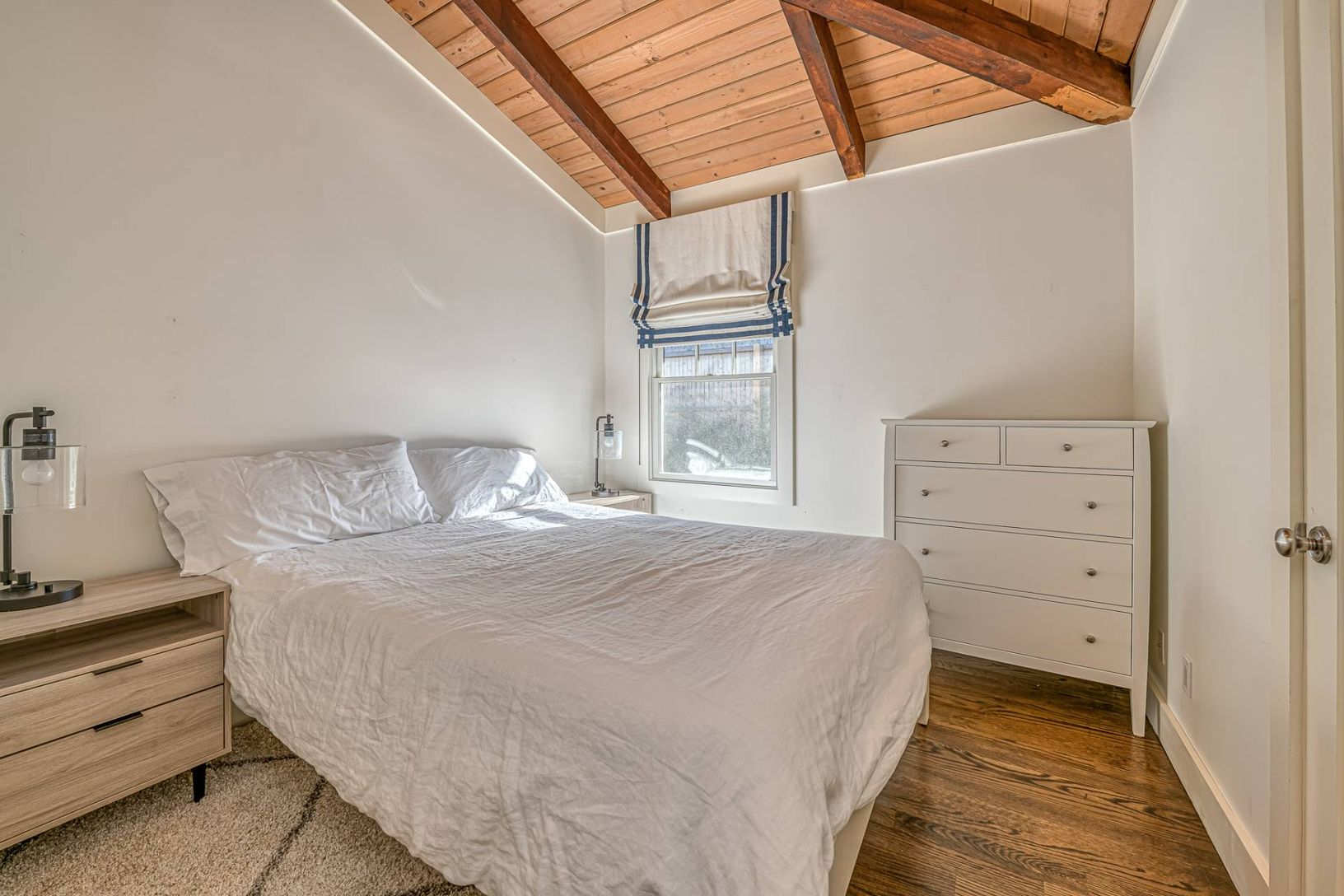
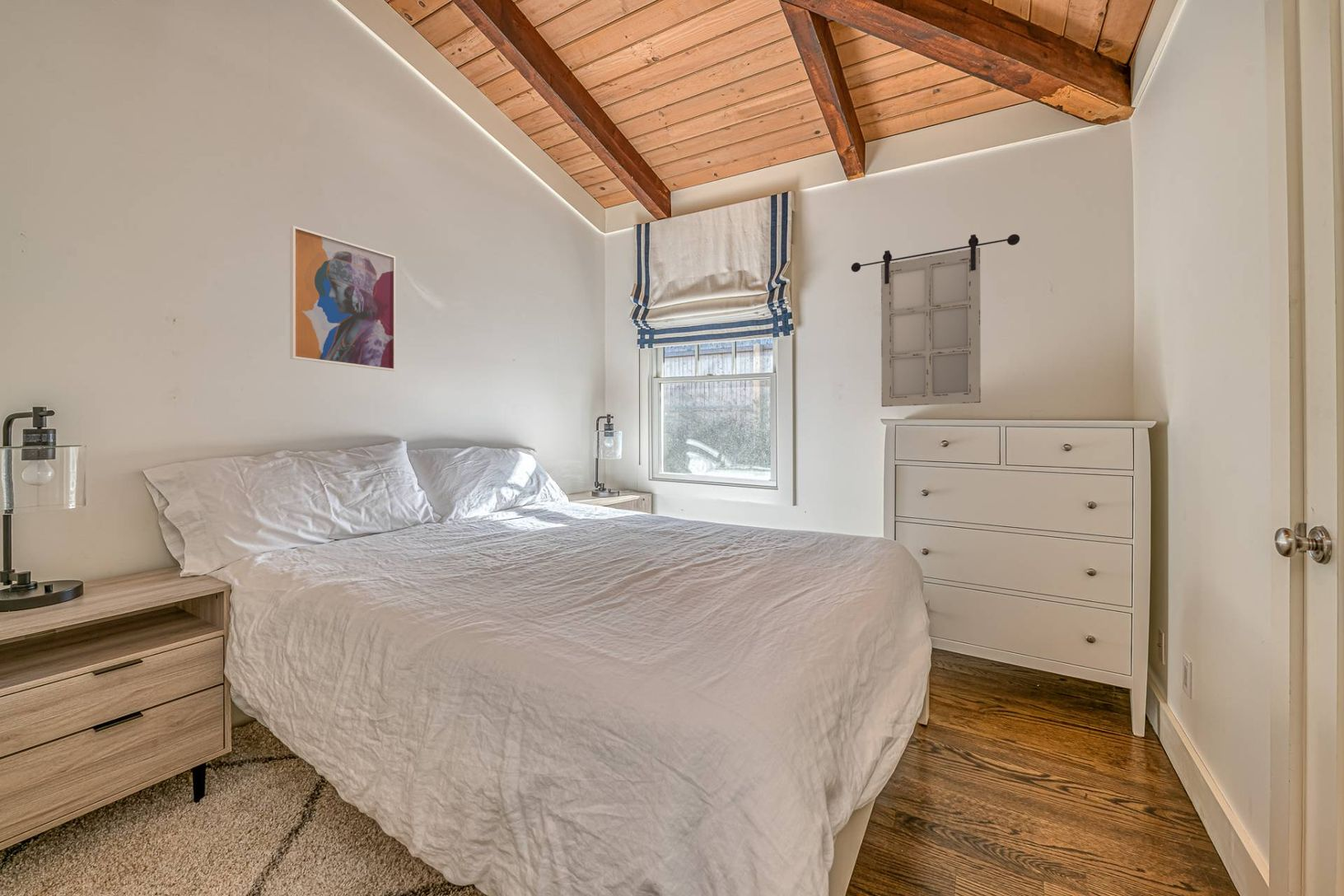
+ wall art (346, 304)
+ home mirror (928, 324)
